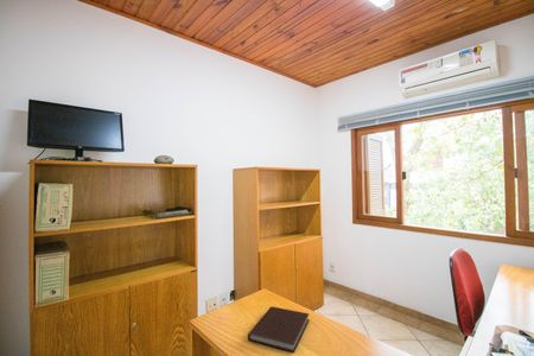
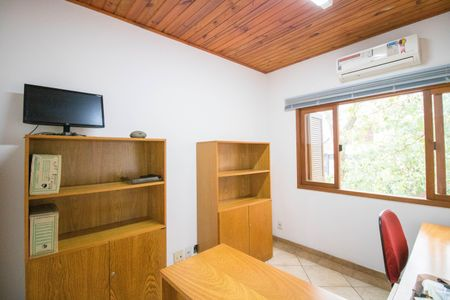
- notebook (280, 325)
